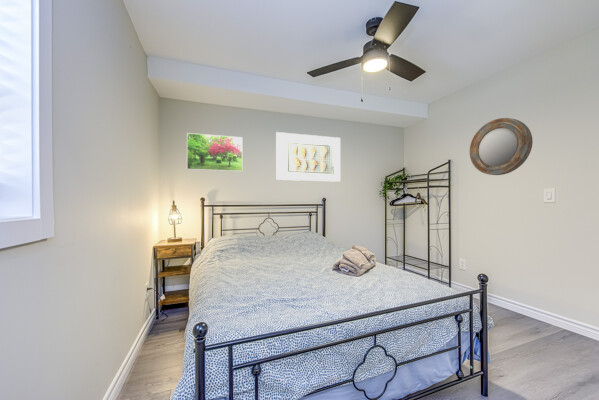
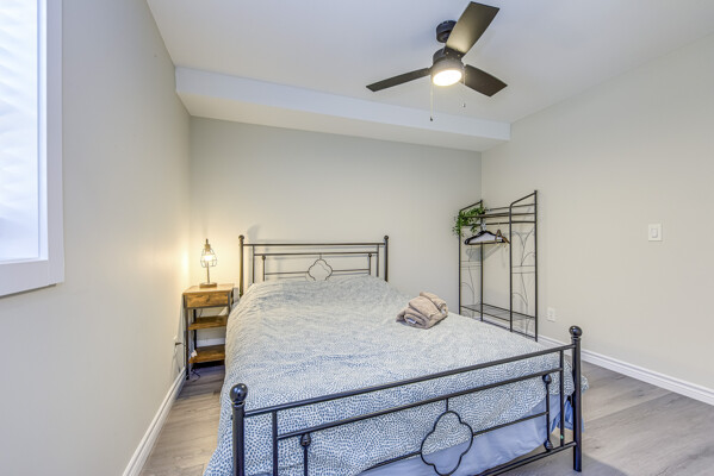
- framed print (309, 157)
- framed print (215, 152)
- home mirror (497, 147)
